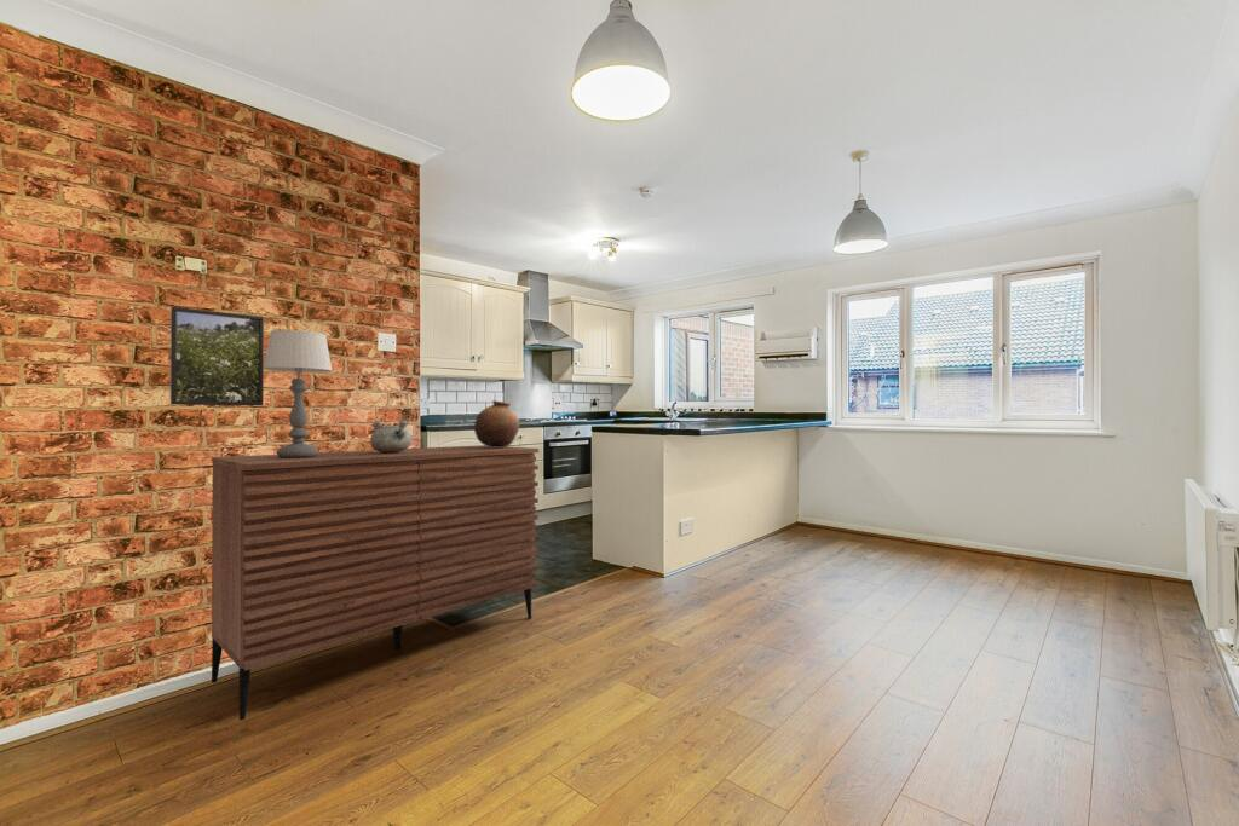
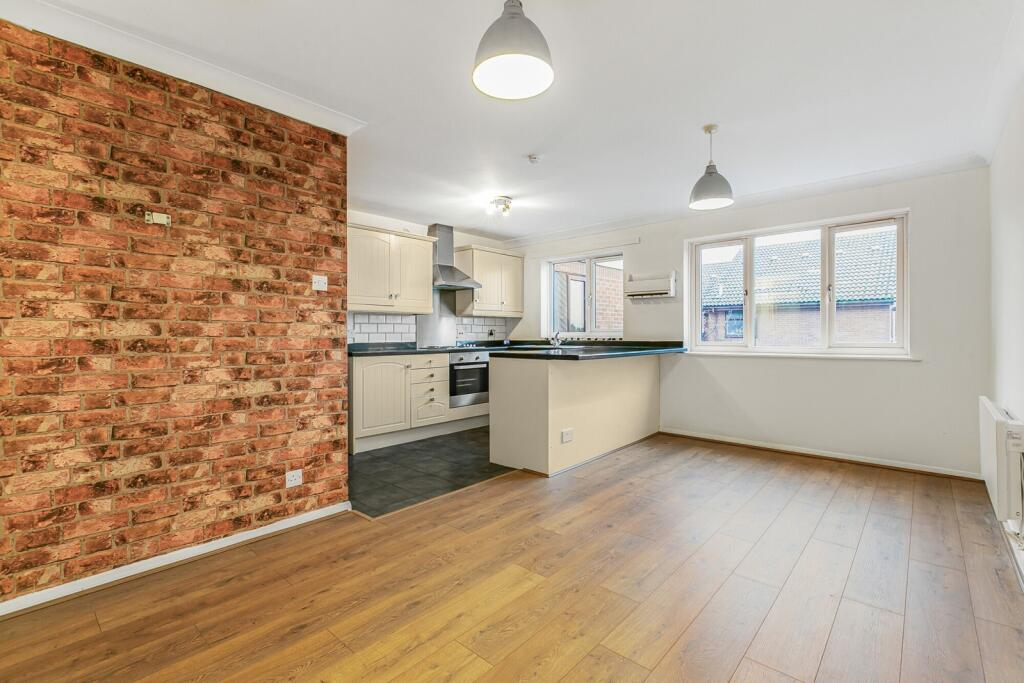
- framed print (219, 358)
- decorative bowl (391, 435)
- sideboard (394, 550)
- table lamp (298, 394)
- pottery (497, 423)
